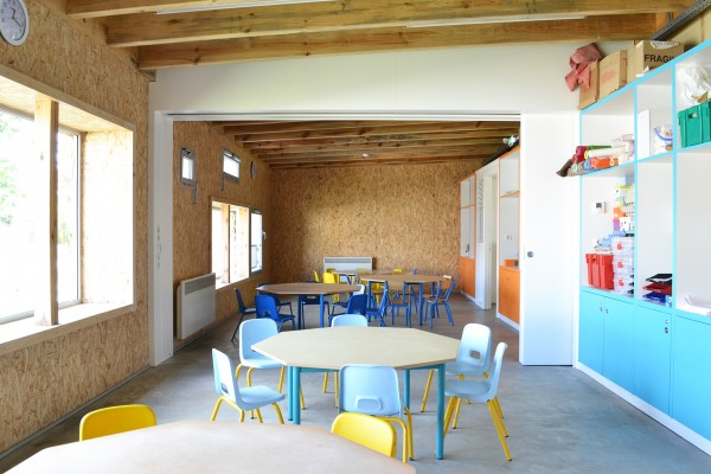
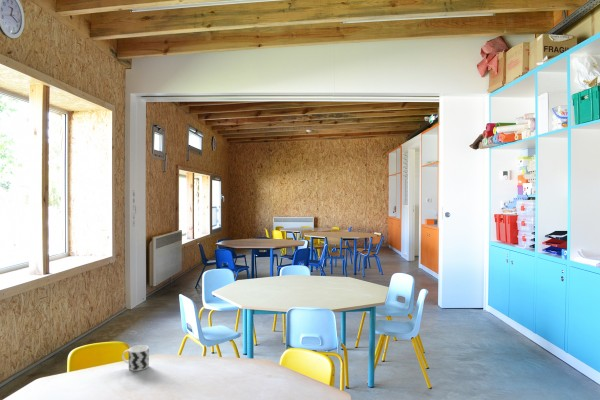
+ cup (135, 357)
